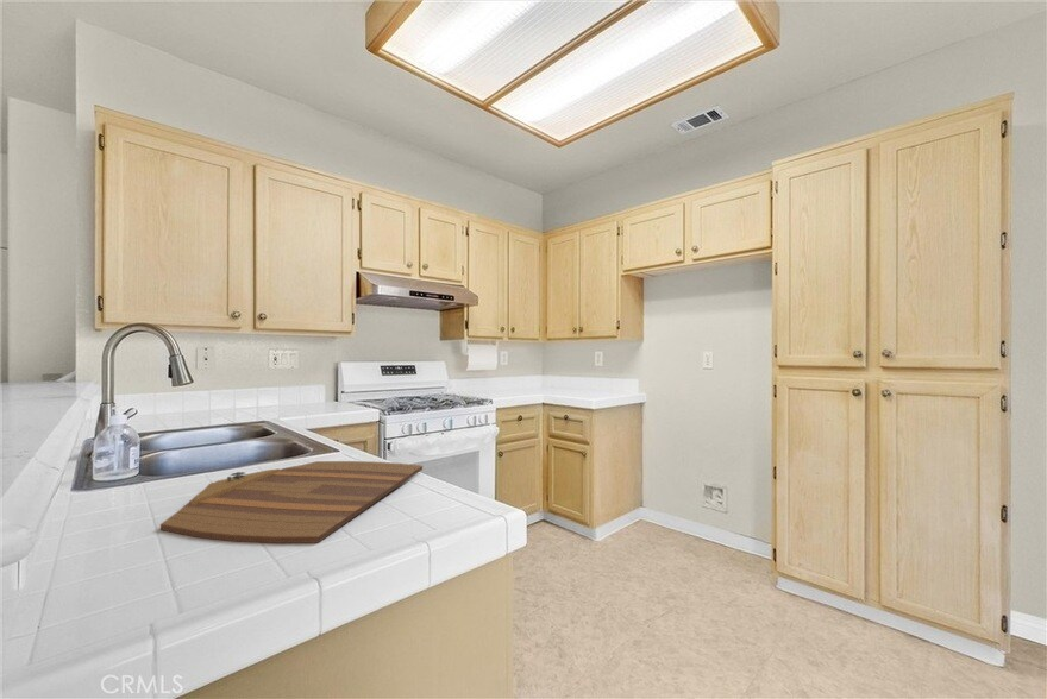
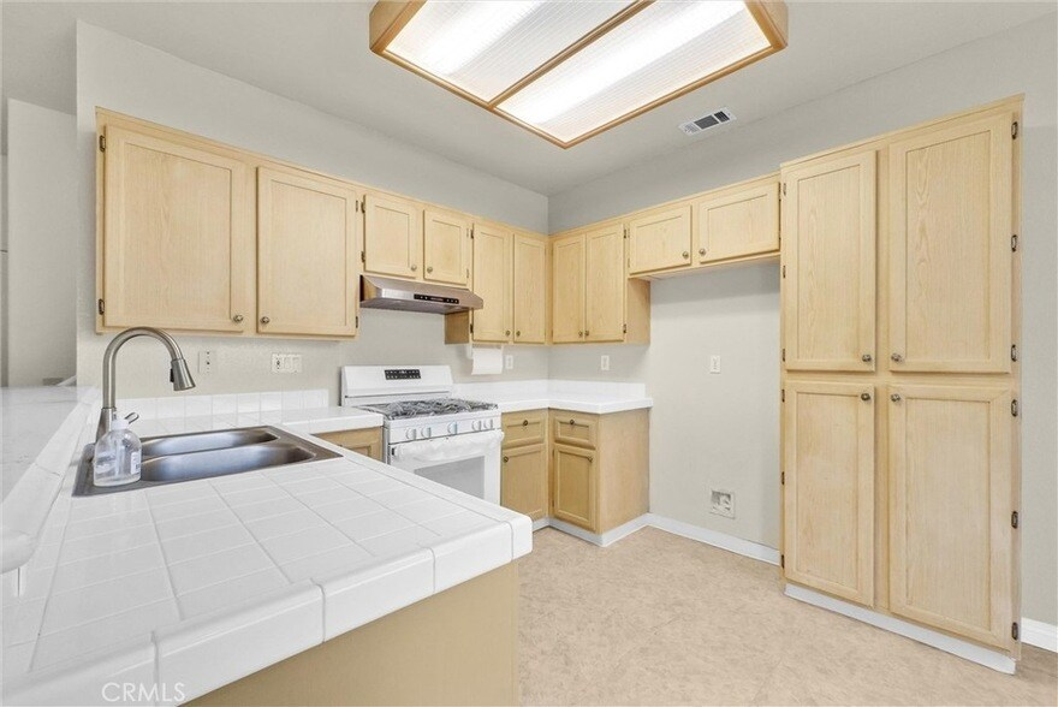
- cutting board (293, 486)
